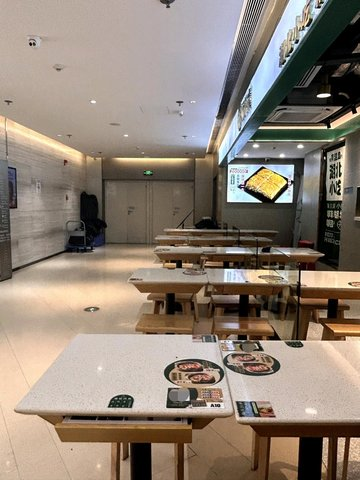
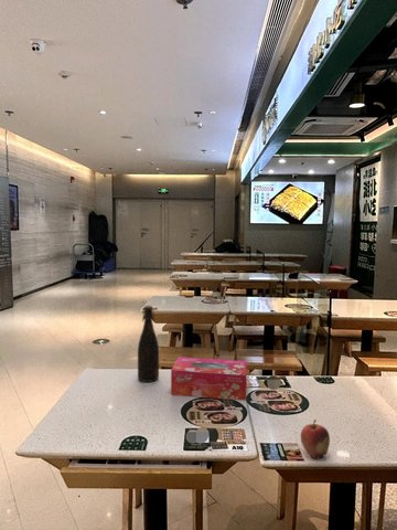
+ fruit (314, 437)
+ tissue box (210, 377)
+ bottle (148, 342)
